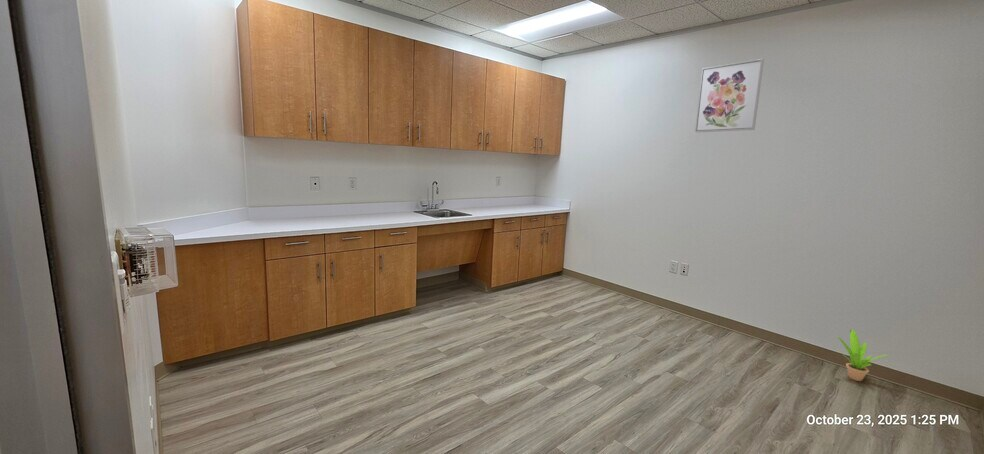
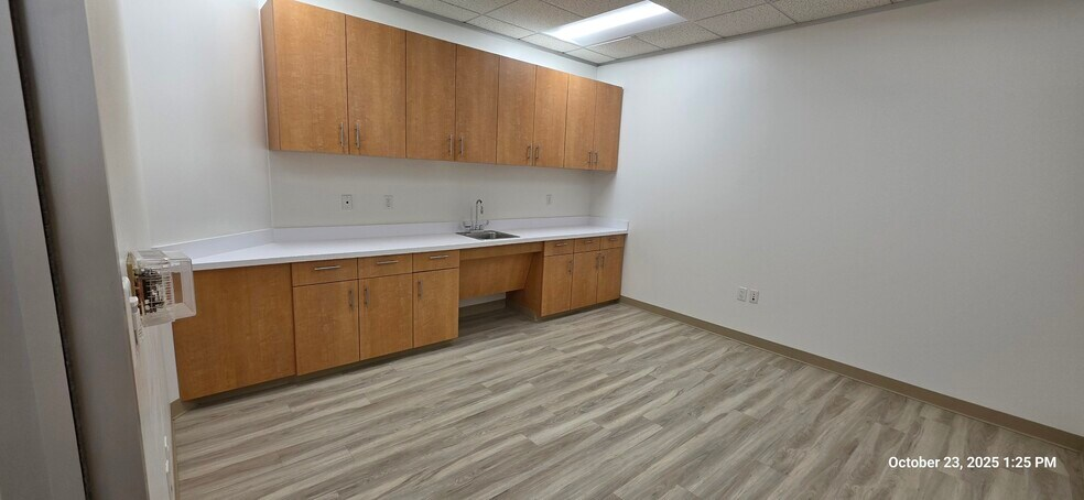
- wall art (727, 98)
- potted plant (860, 358)
